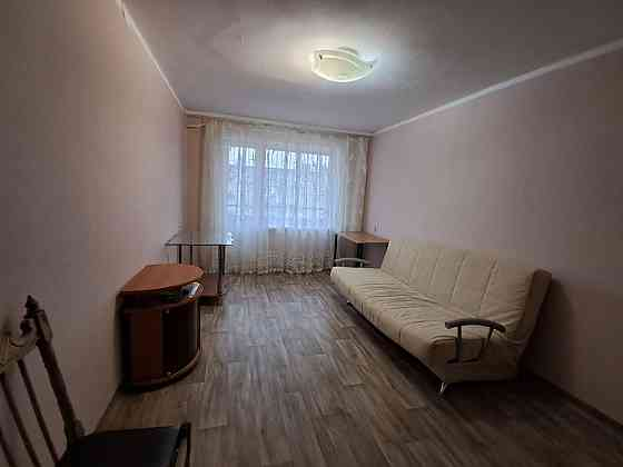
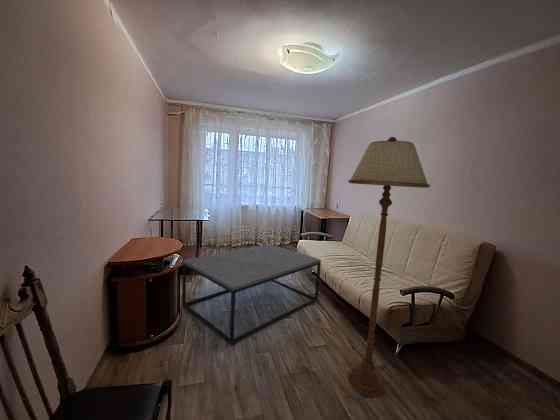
+ floor lamp (377, 266)
+ coffee table (254, 281)
